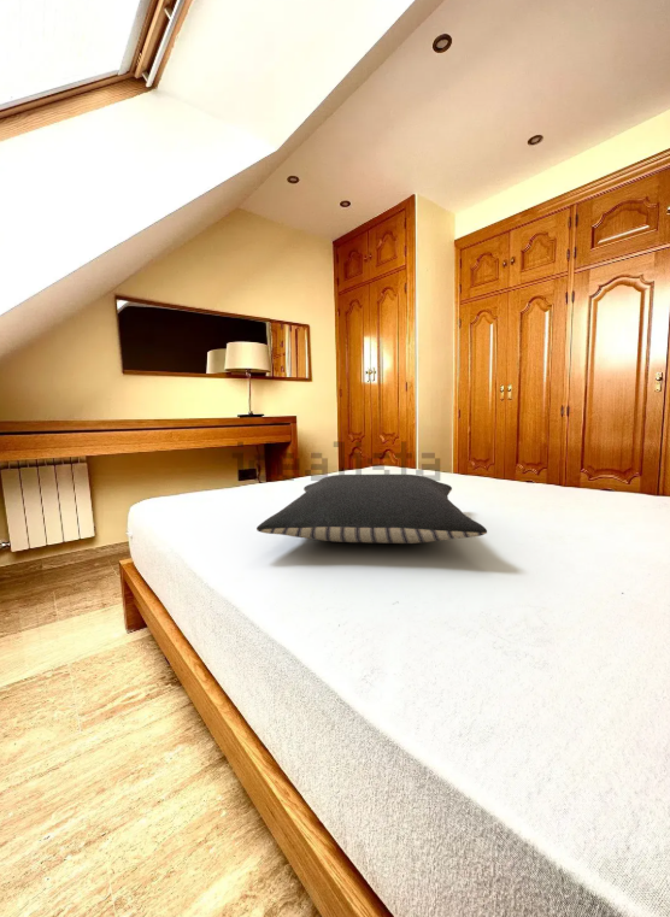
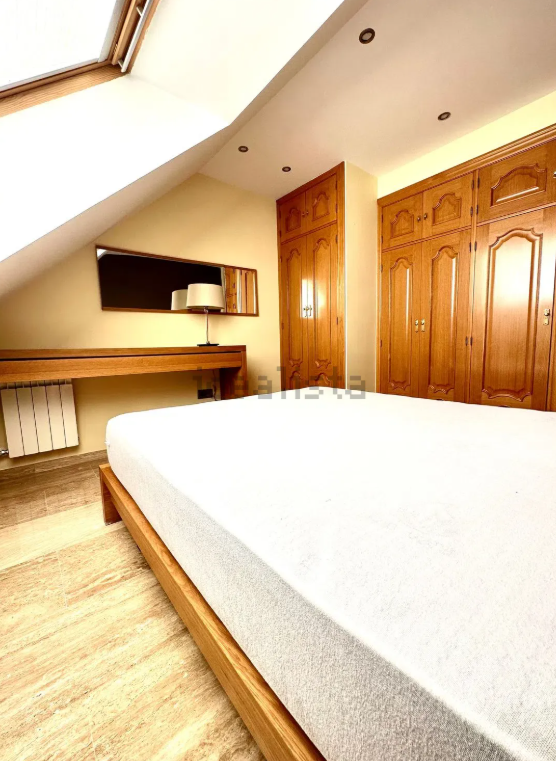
- pillow (372, 504)
